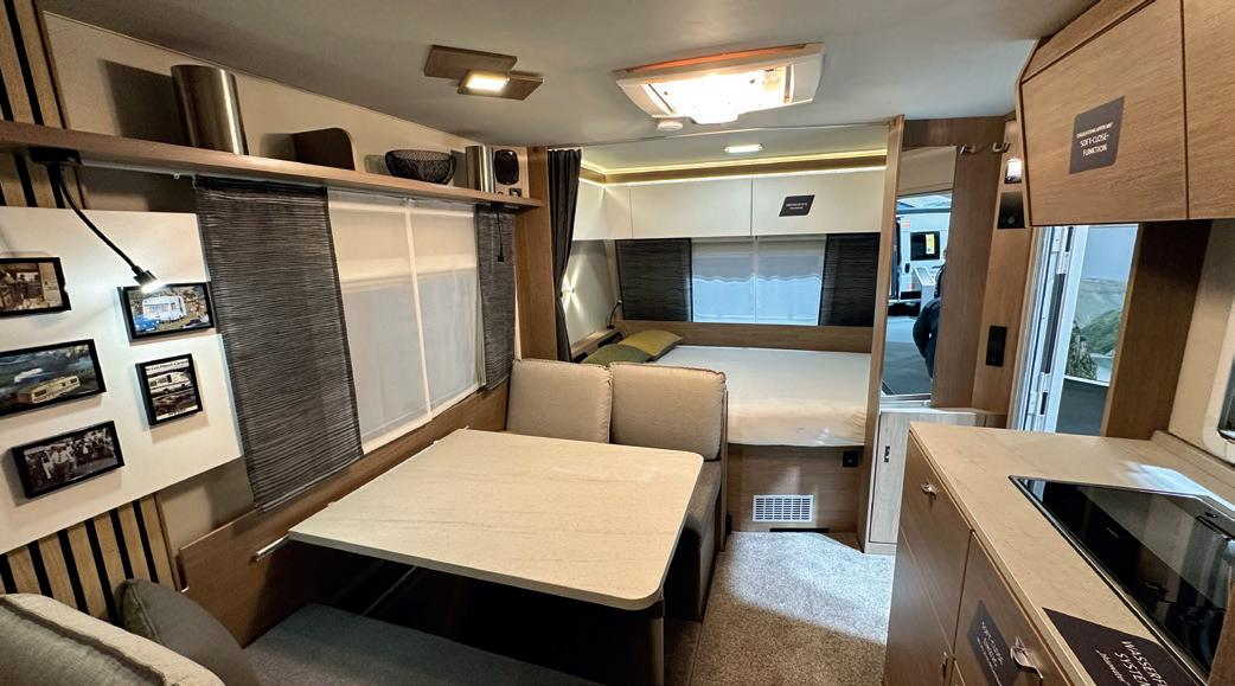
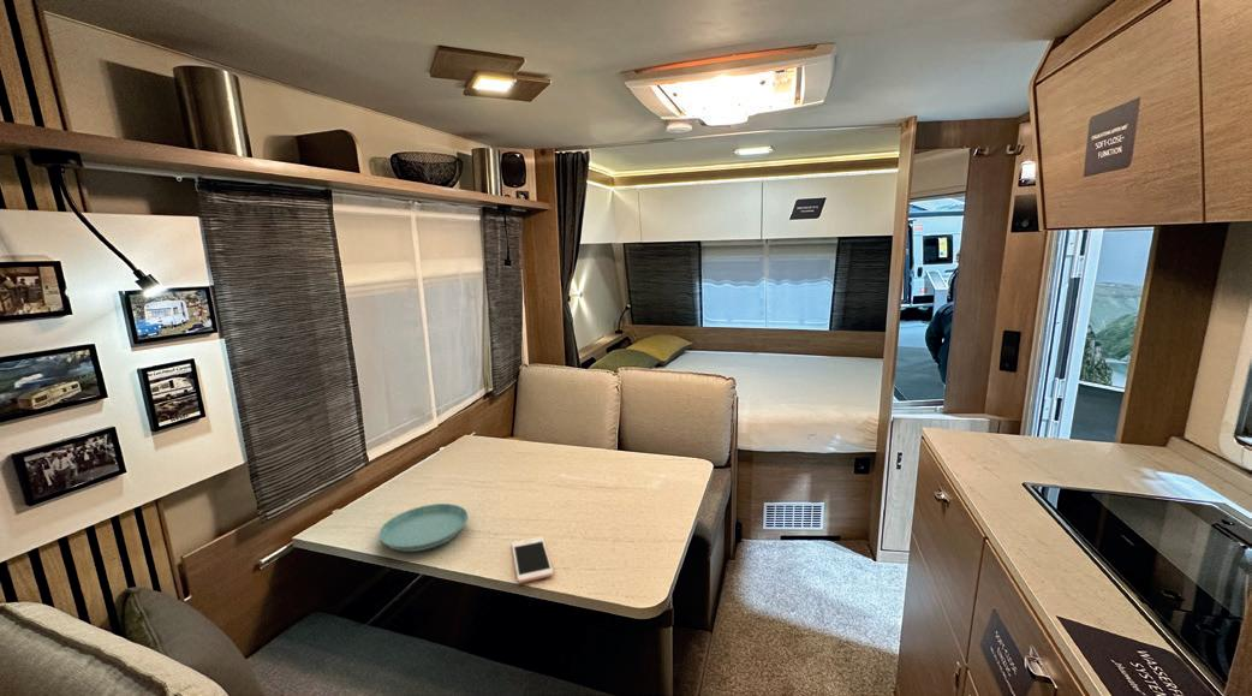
+ saucer (425, 528)
+ cell phone (531, 558)
